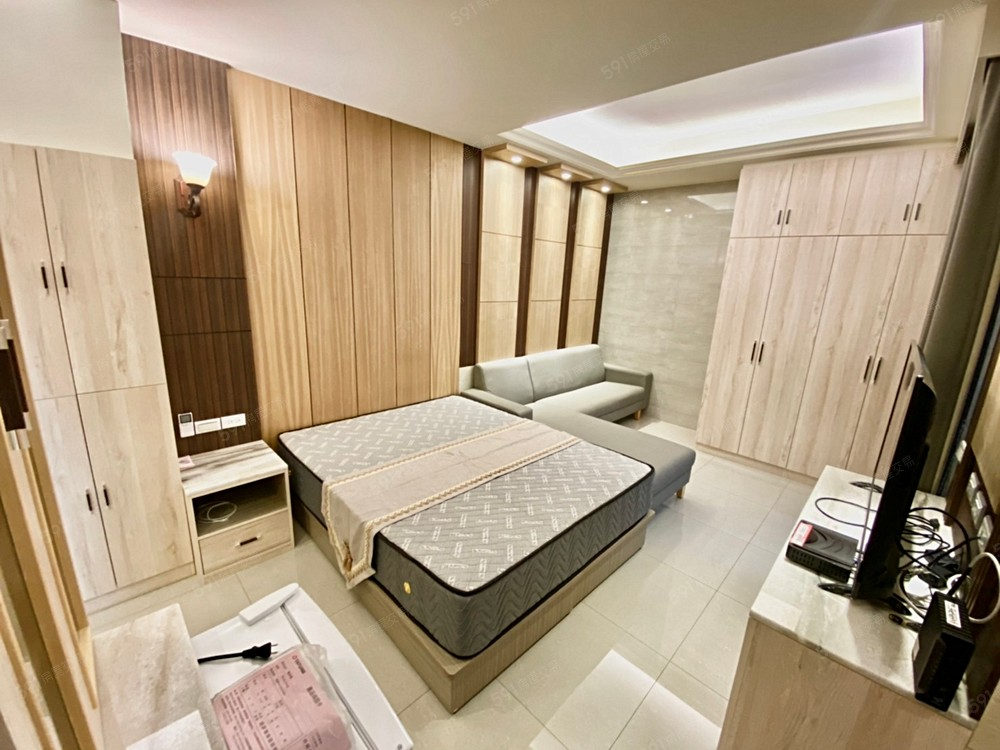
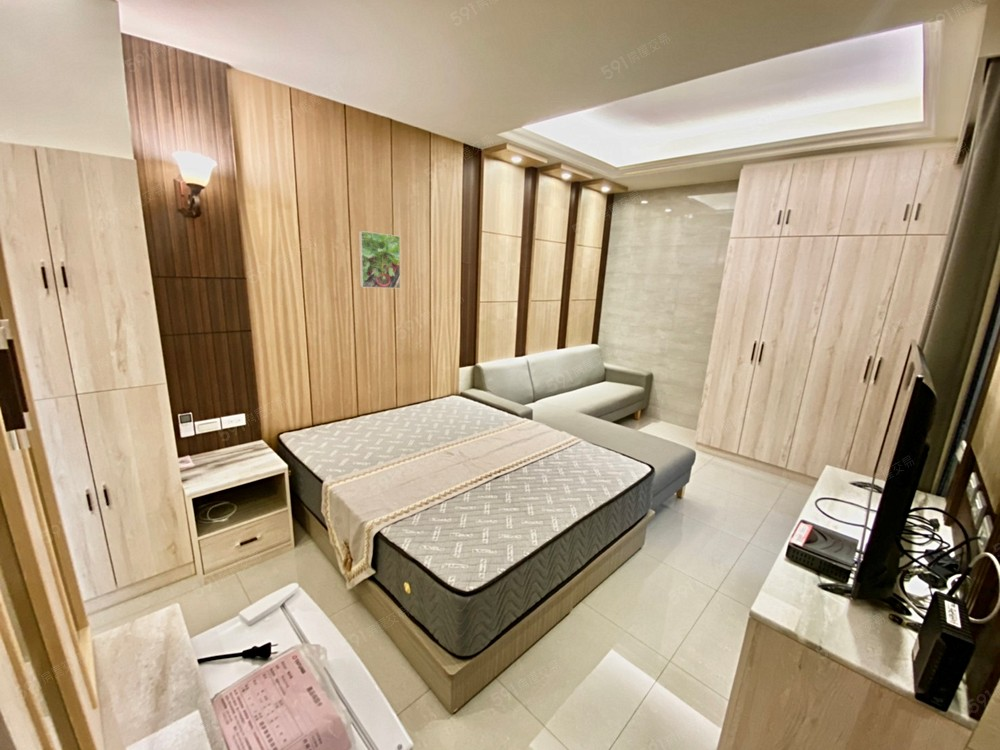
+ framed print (380, 261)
